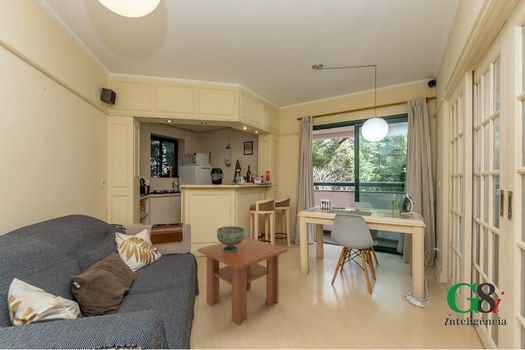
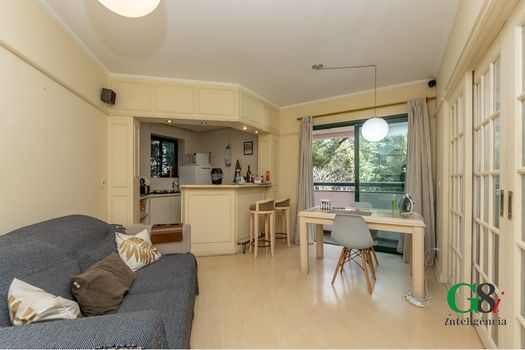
- coffee table (242, 275)
- decorative bowl (230, 239)
